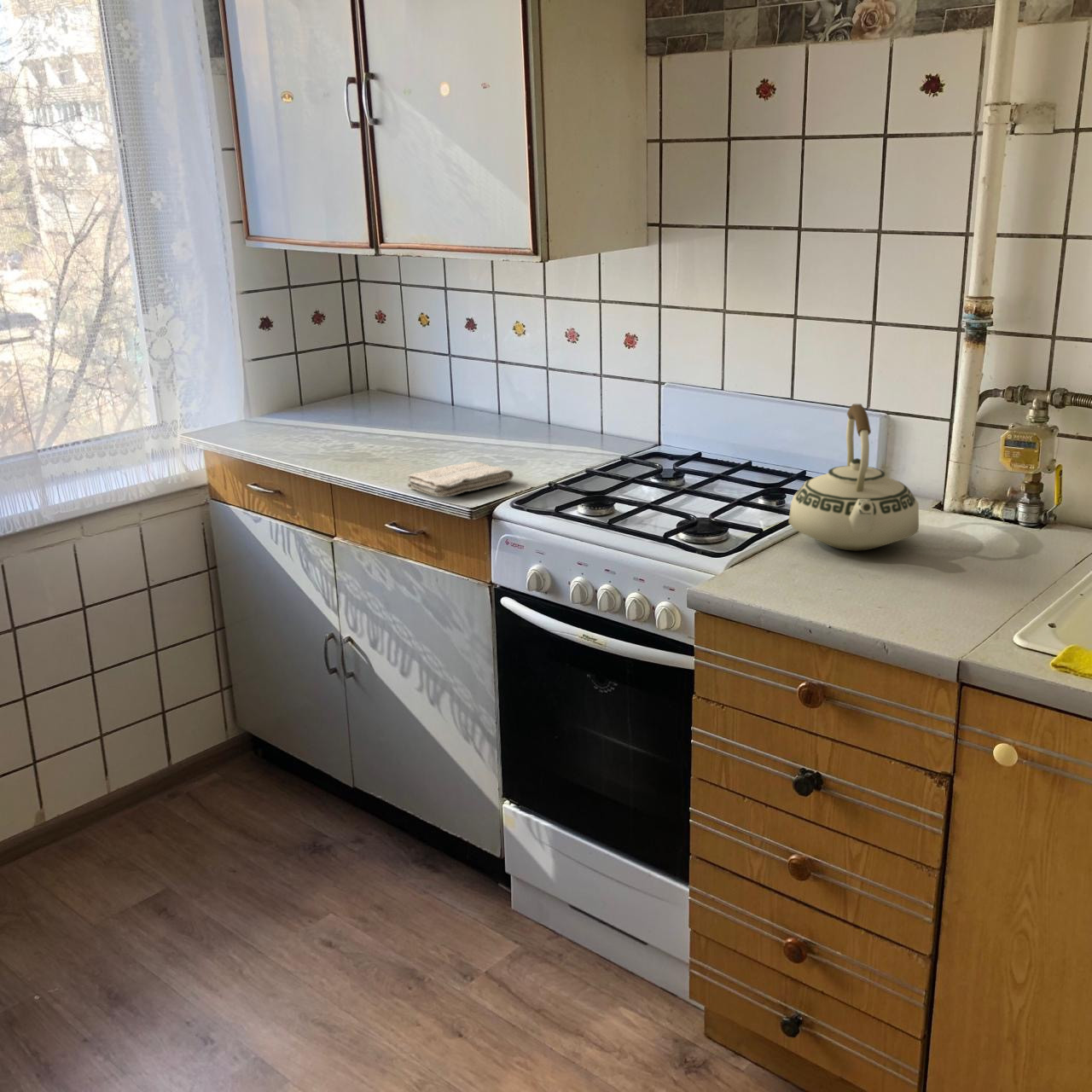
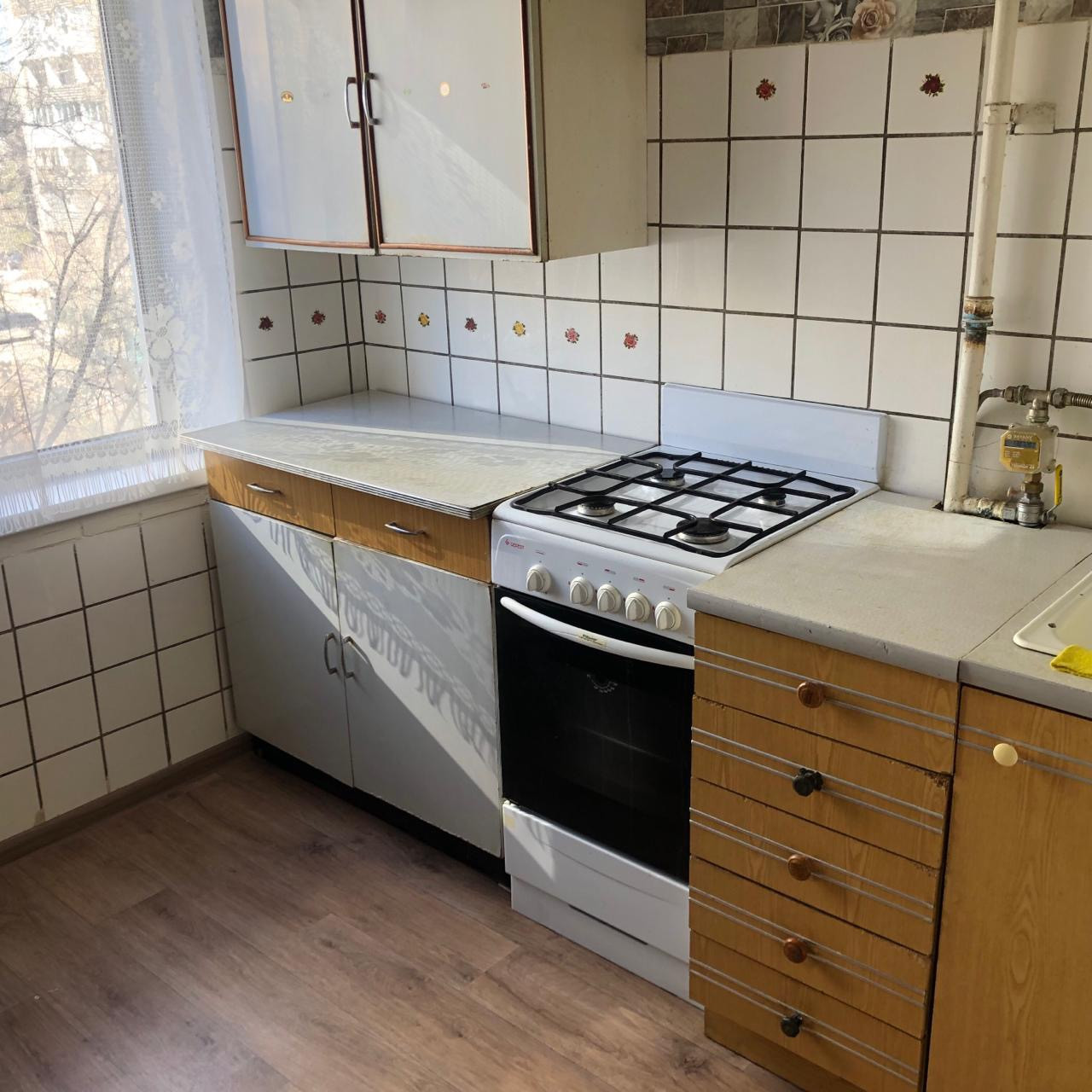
- washcloth (458, 477)
- teakettle (857, 479)
